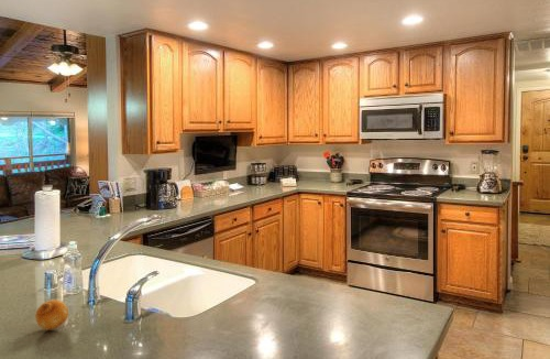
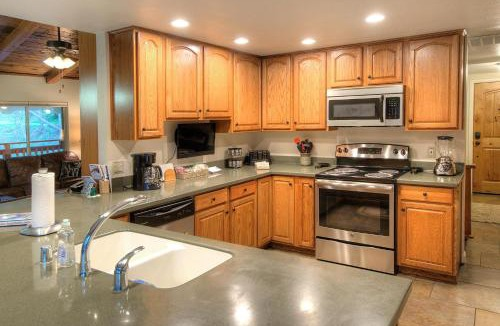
- fruit (52, 314)
